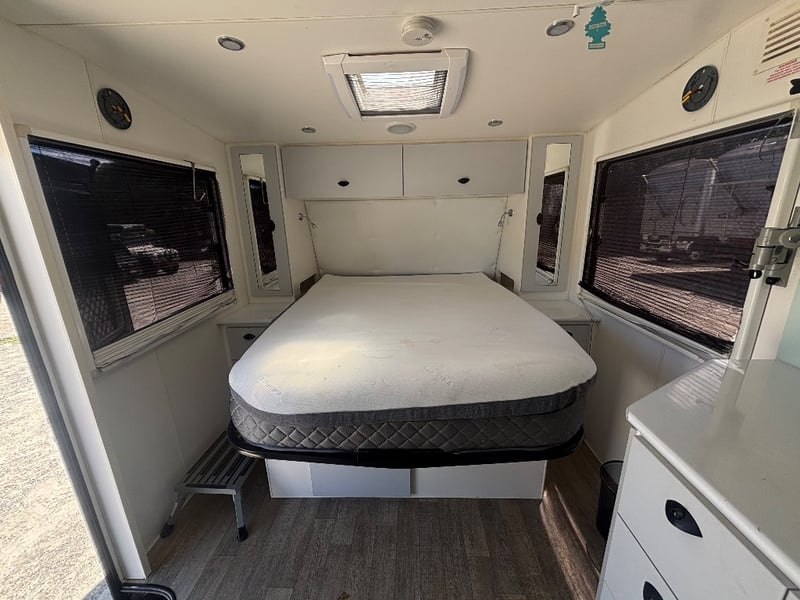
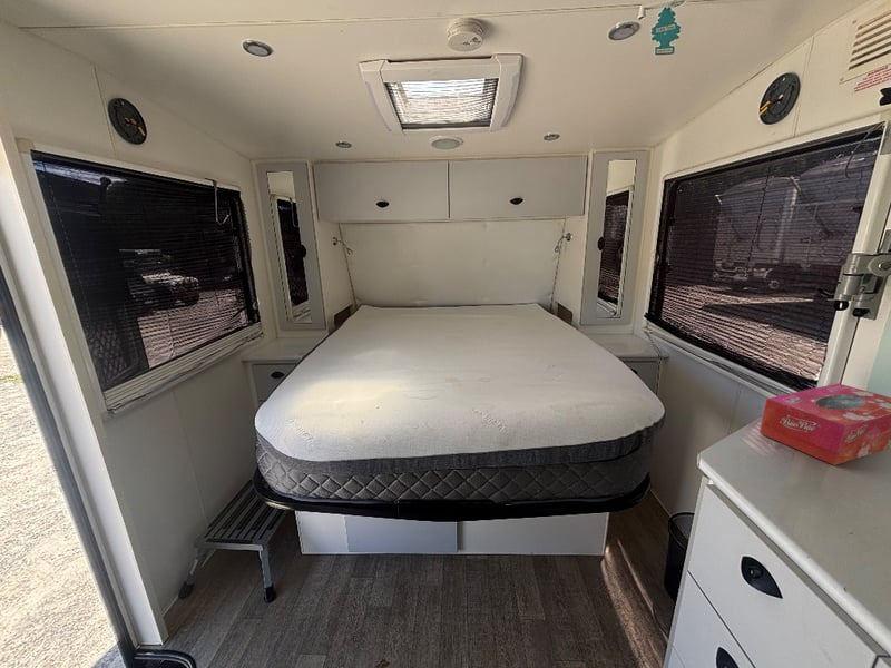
+ tissue box (835, 420)
